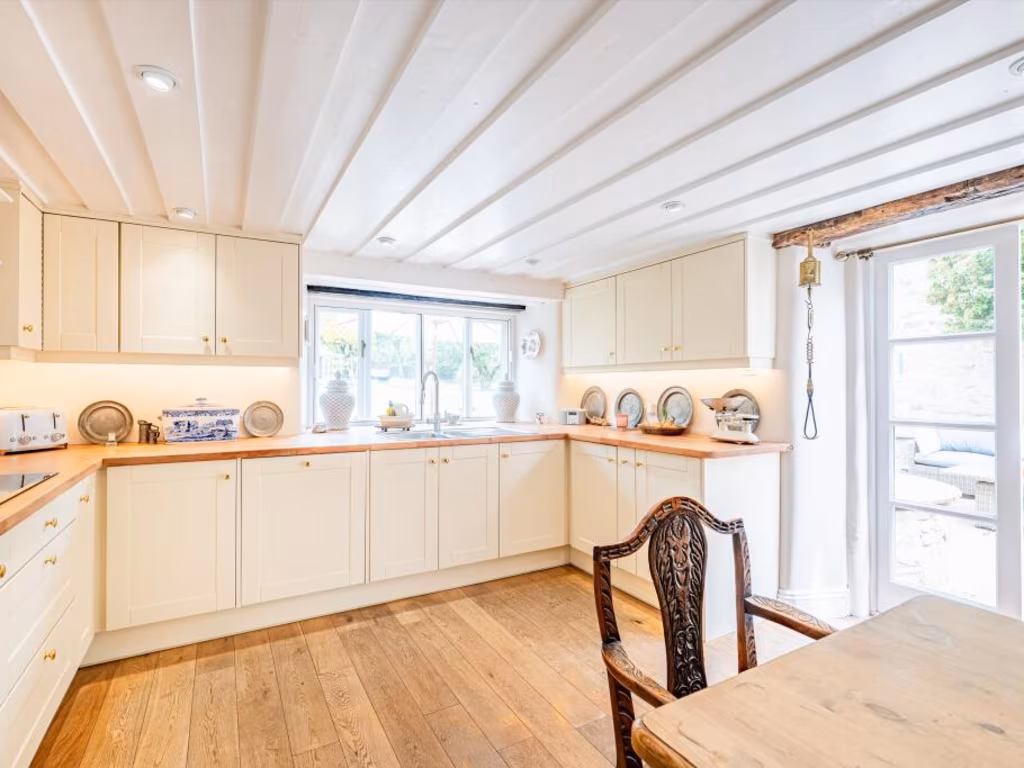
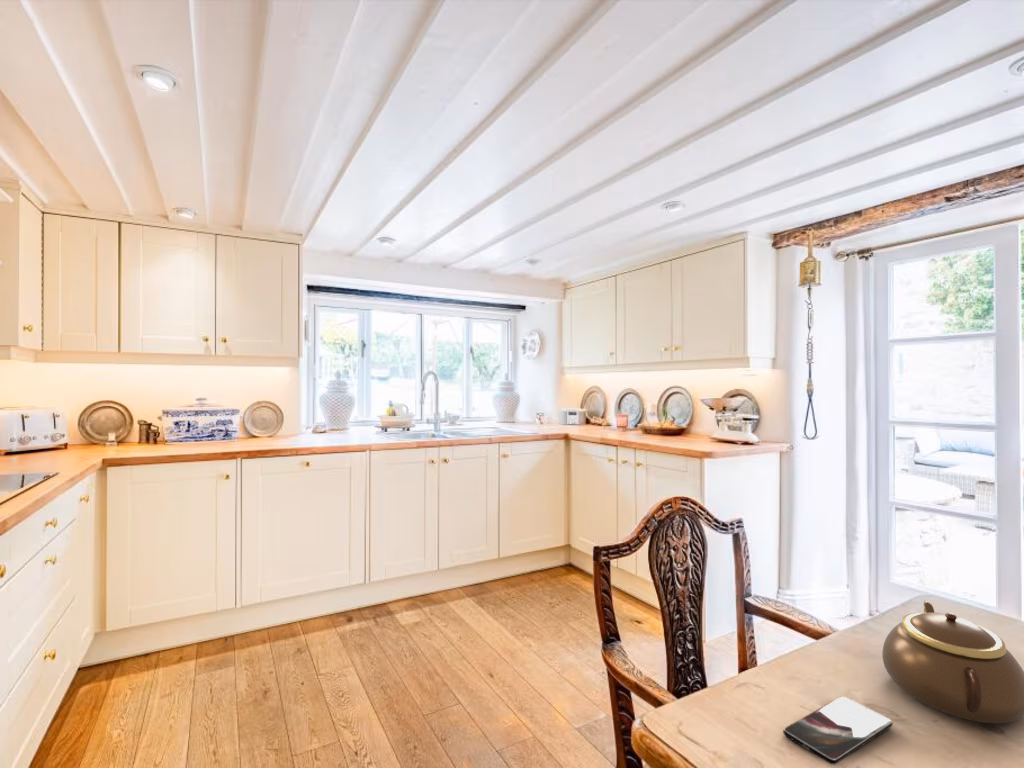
+ teapot (947, 651)
+ smartphone (838, 727)
